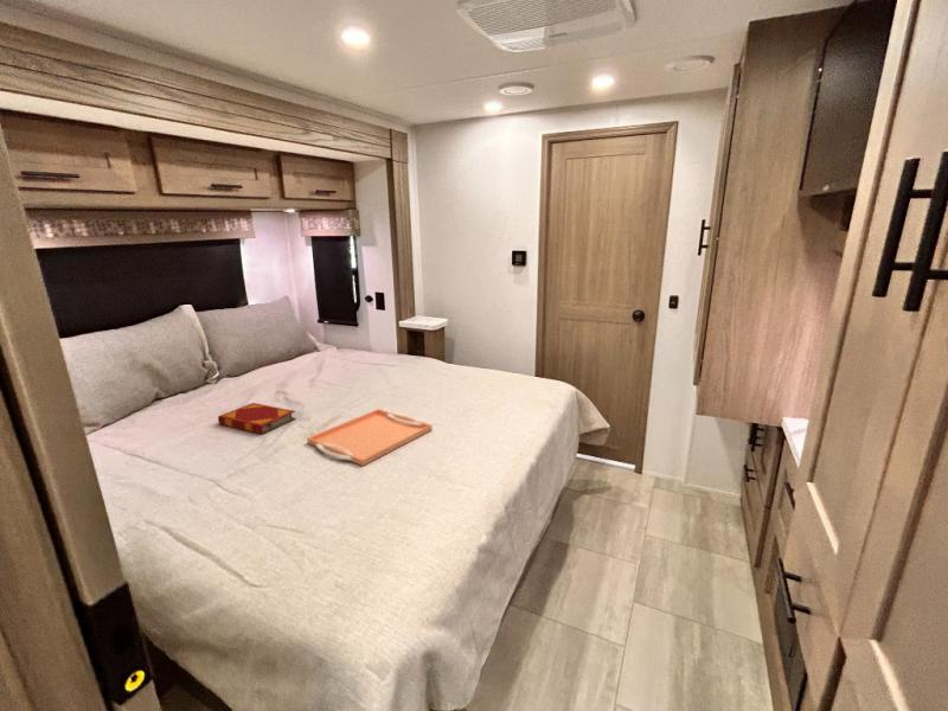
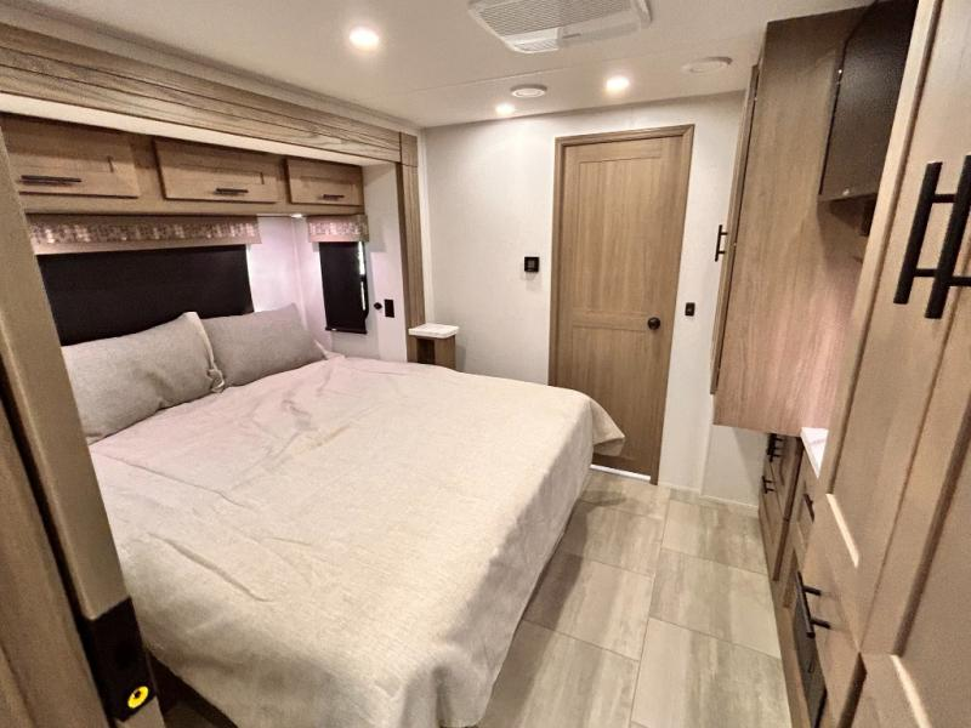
- serving tray (371, 434)
- hardback book (257, 417)
